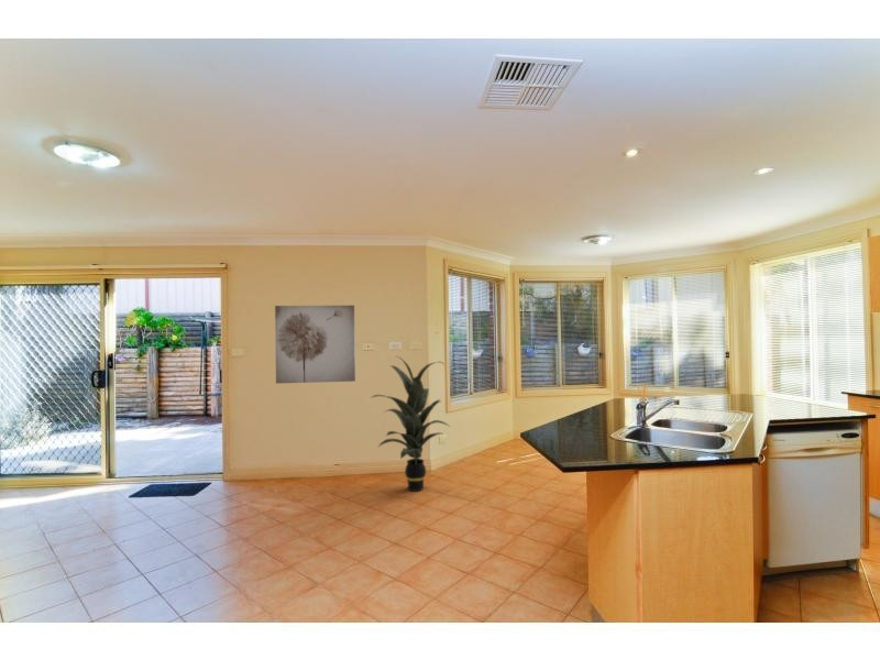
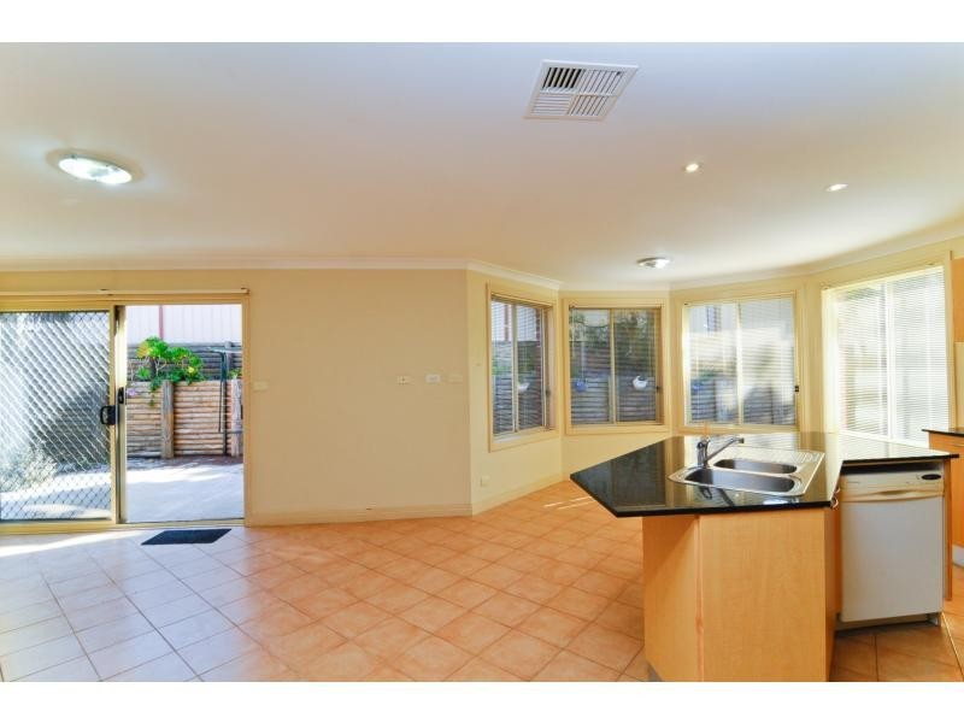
- indoor plant (409, 421)
- wall art (316, 343)
